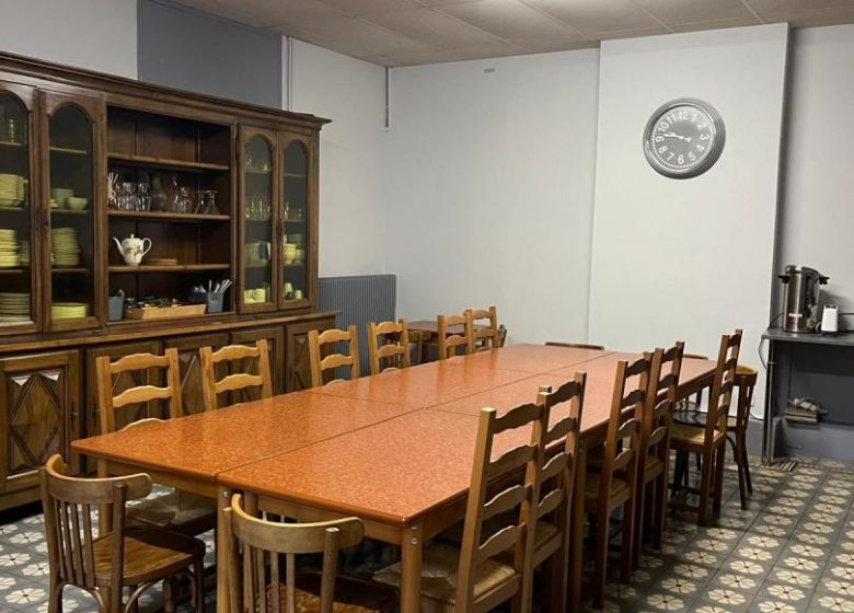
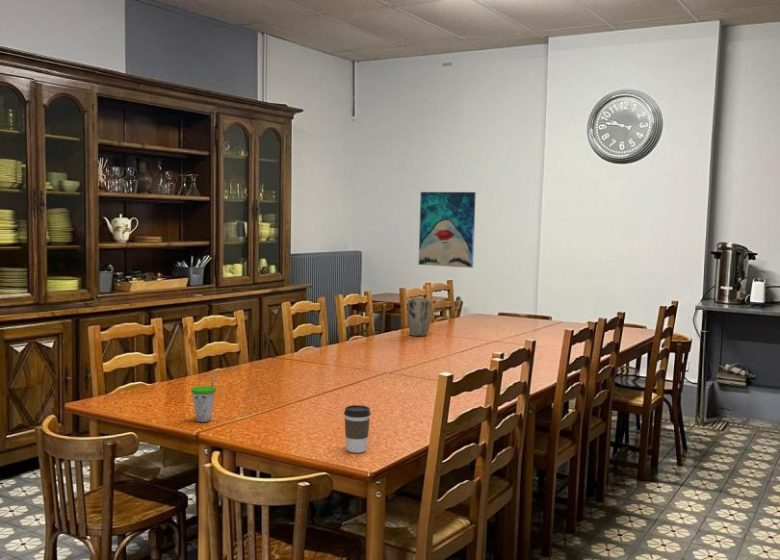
+ plant pot (419, 317)
+ coffee cup (356, 428)
+ cup (203, 397)
+ wall art (446, 229)
